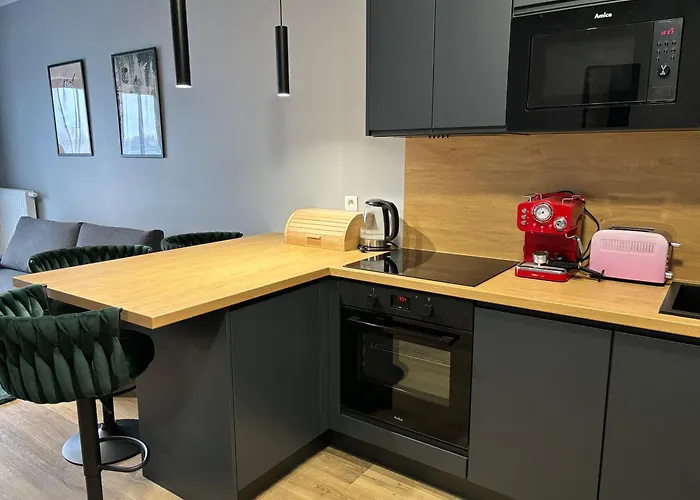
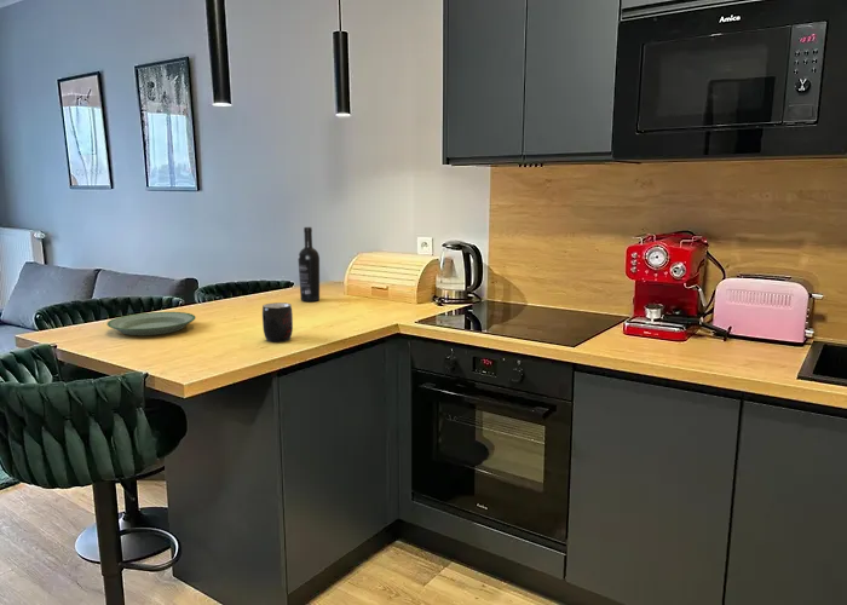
+ plate (152, 324)
+ mug (278, 321)
+ wine bottle (309, 264)
